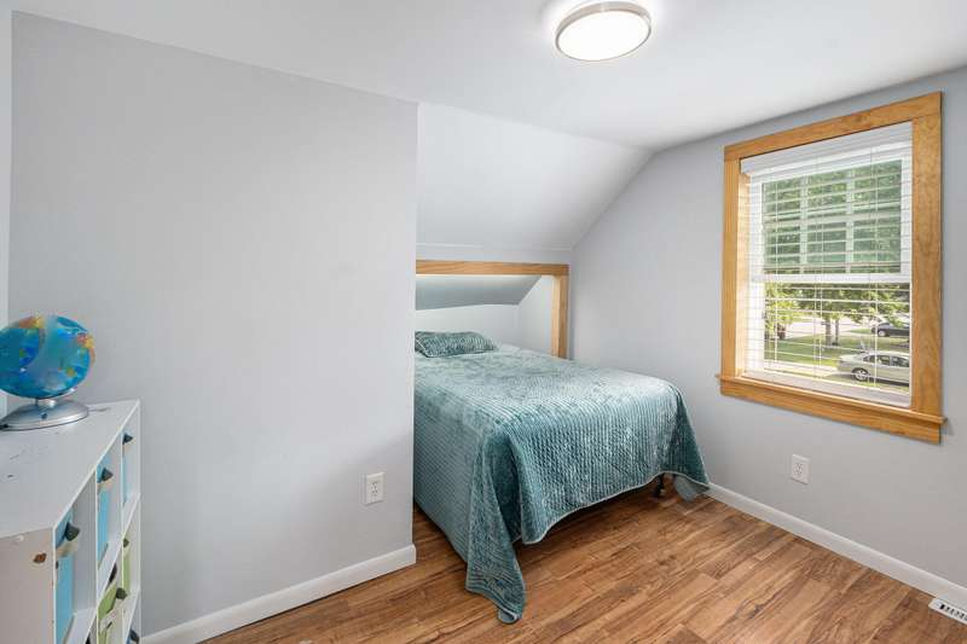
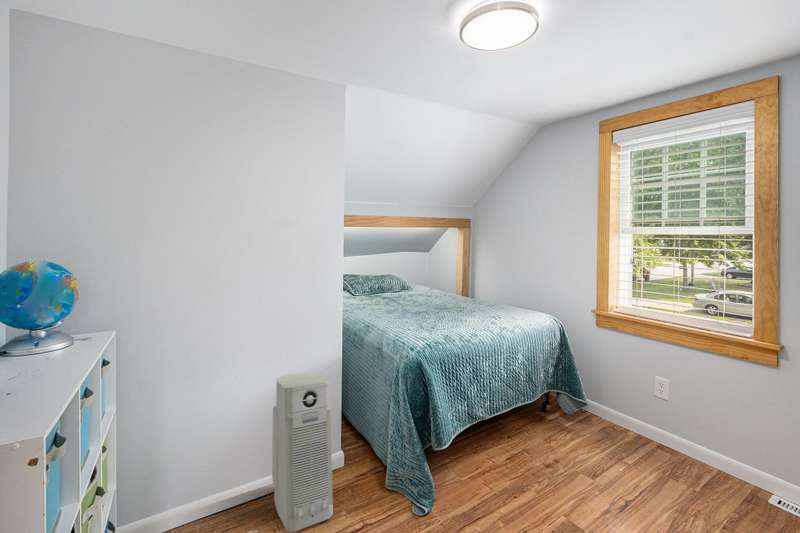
+ air purifier (300, 442)
